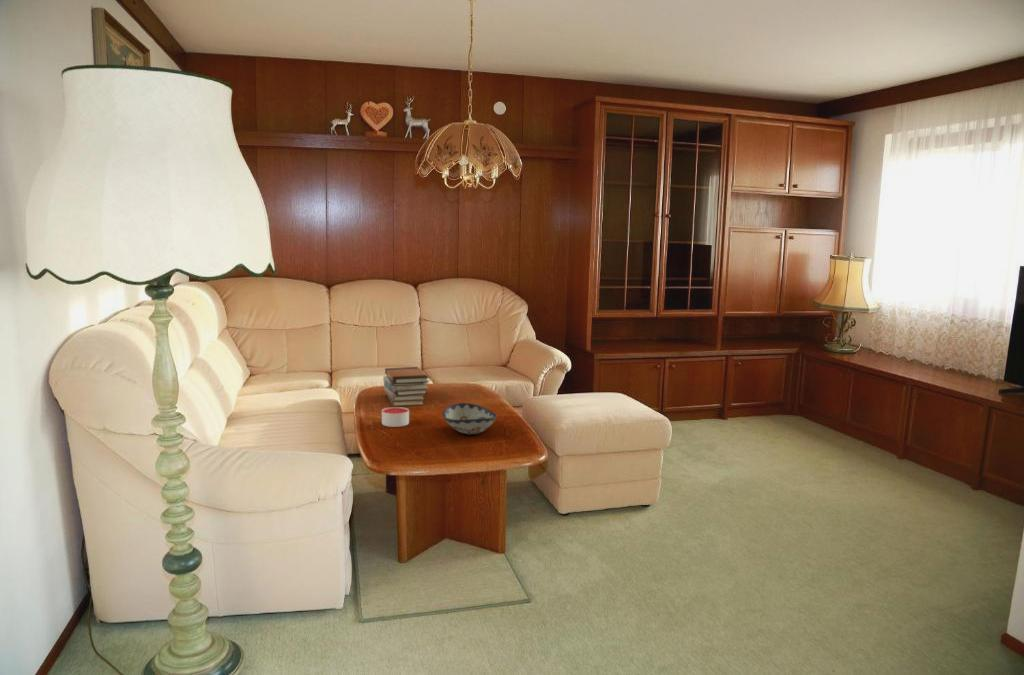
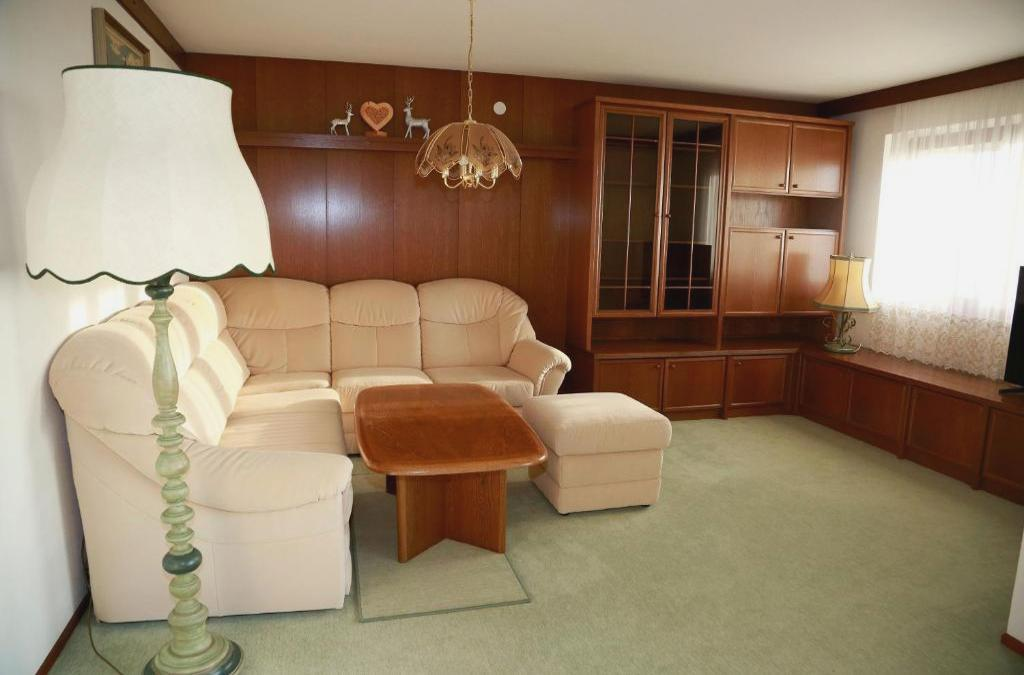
- candle (395, 416)
- decorative bowl (469, 421)
- book stack (405, 386)
